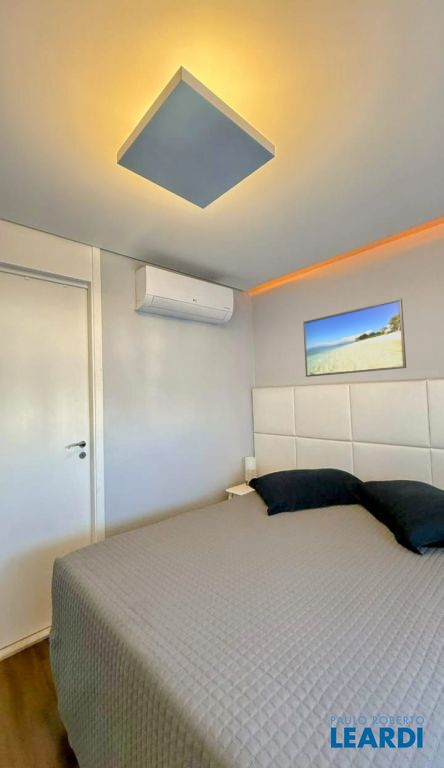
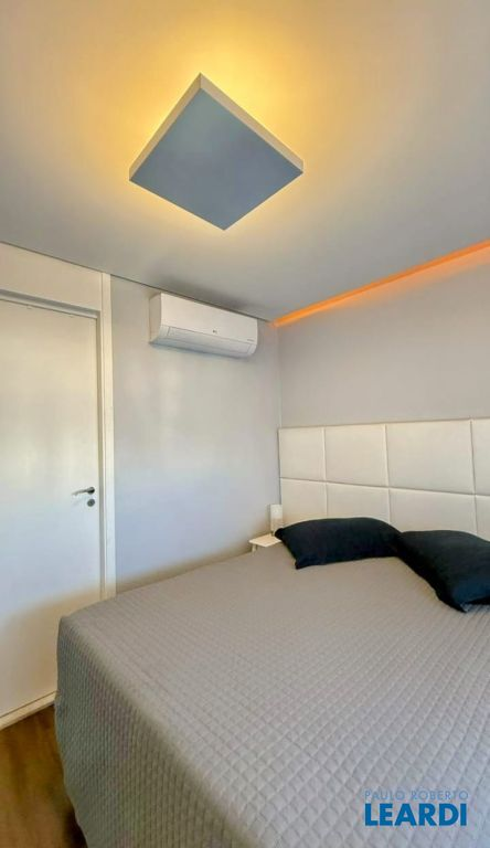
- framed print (348, 342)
